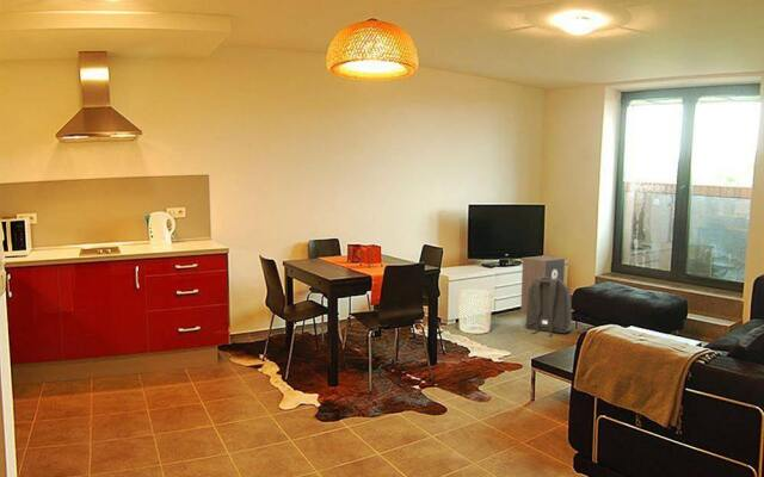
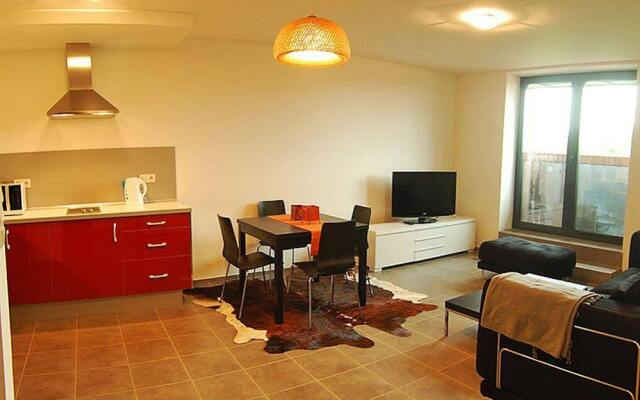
- speaker (542, 277)
- backpack (548, 303)
- waste bin (474, 311)
